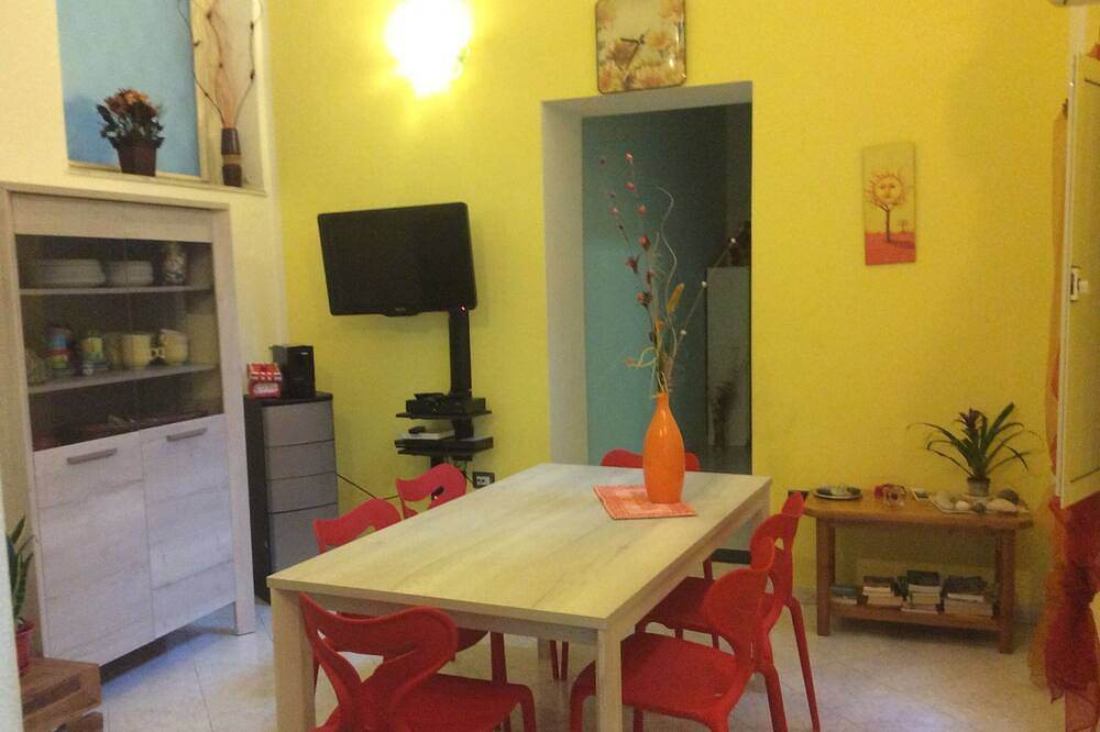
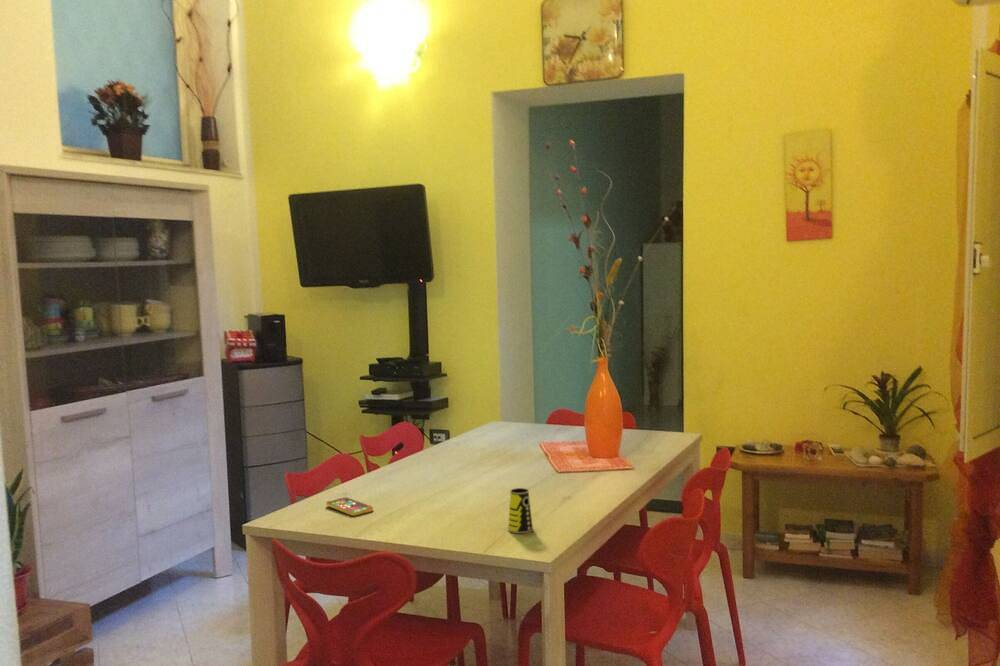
+ smartphone (349, 506)
+ cup (519, 509)
